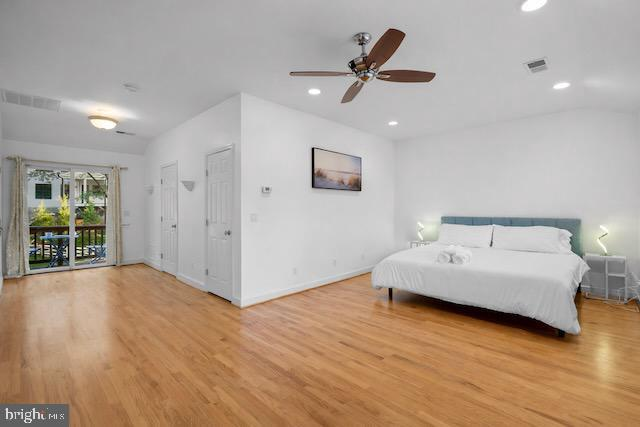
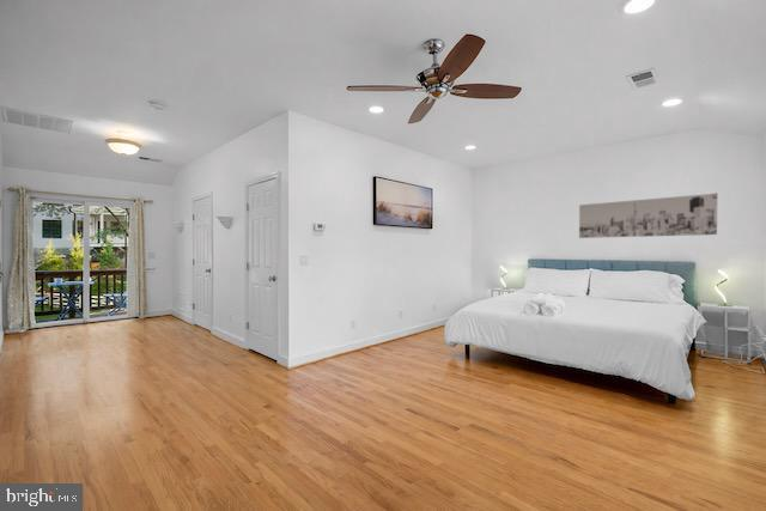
+ wall art (640, 218)
